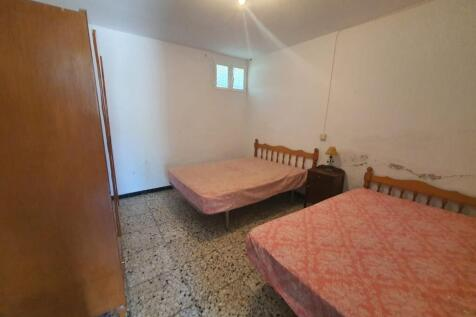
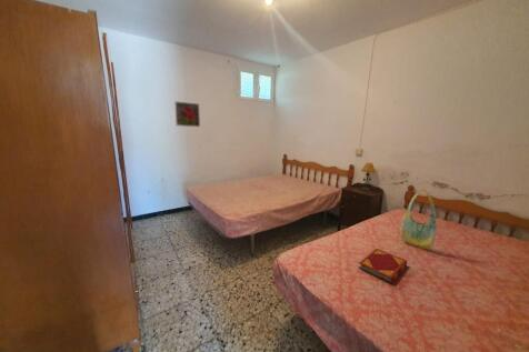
+ hardback book (382, 264)
+ tote bag (417, 222)
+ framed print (188, 114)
